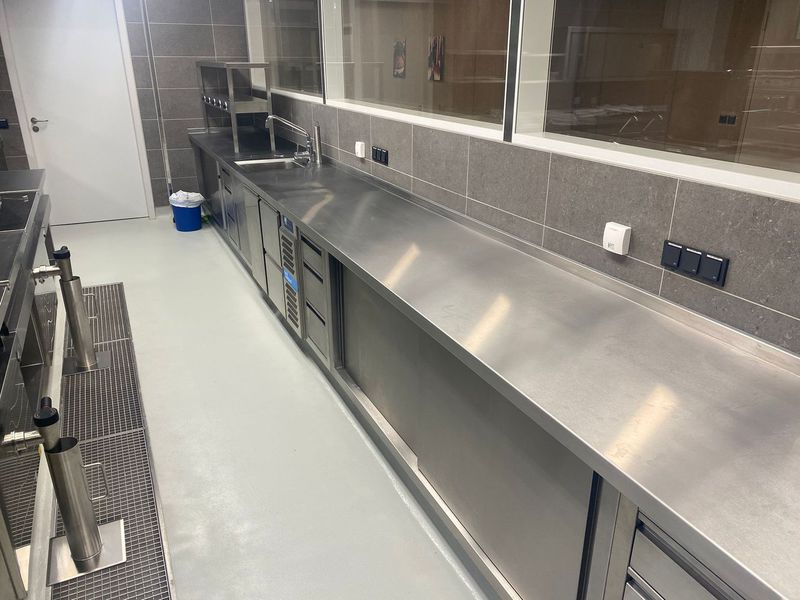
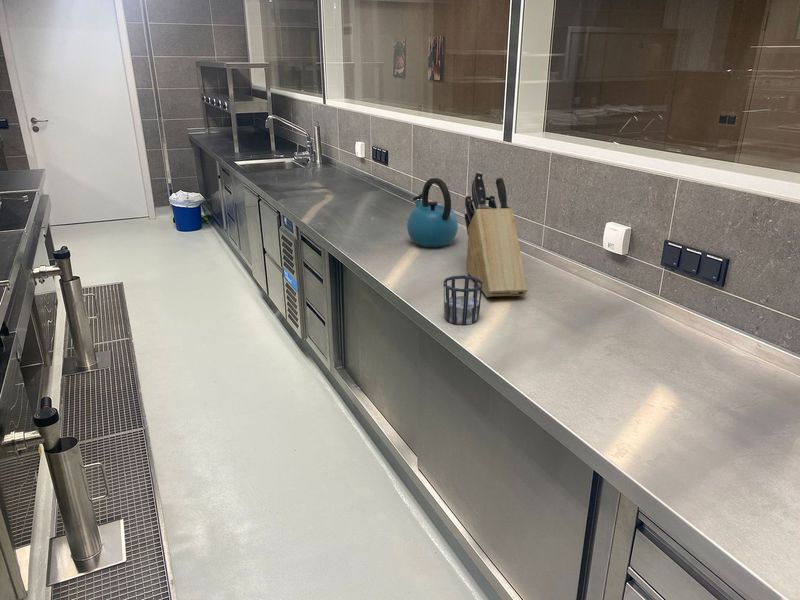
+ knife block (493, 230)
+ cup (462, 300)
+ kettle (431, 210)
